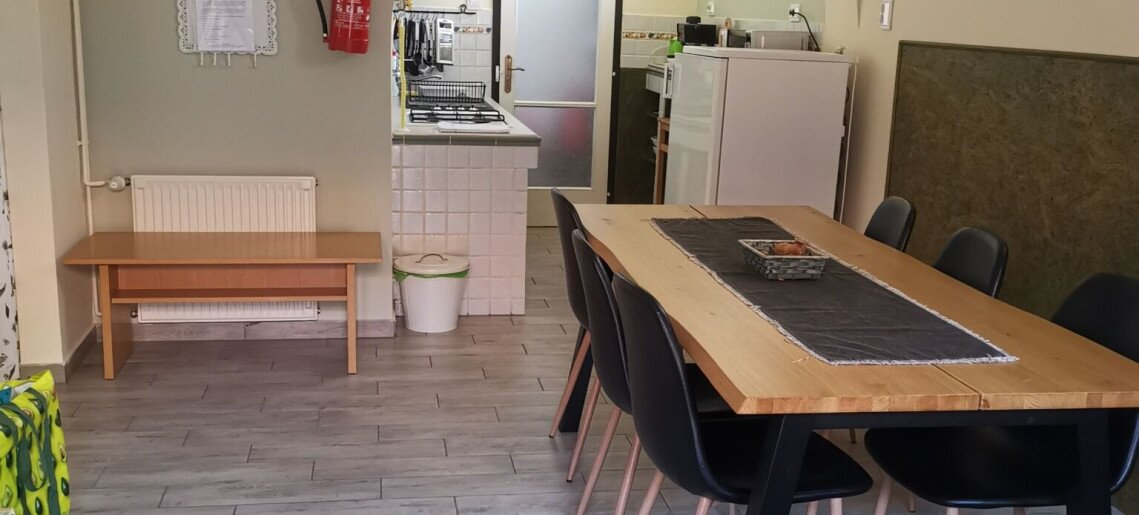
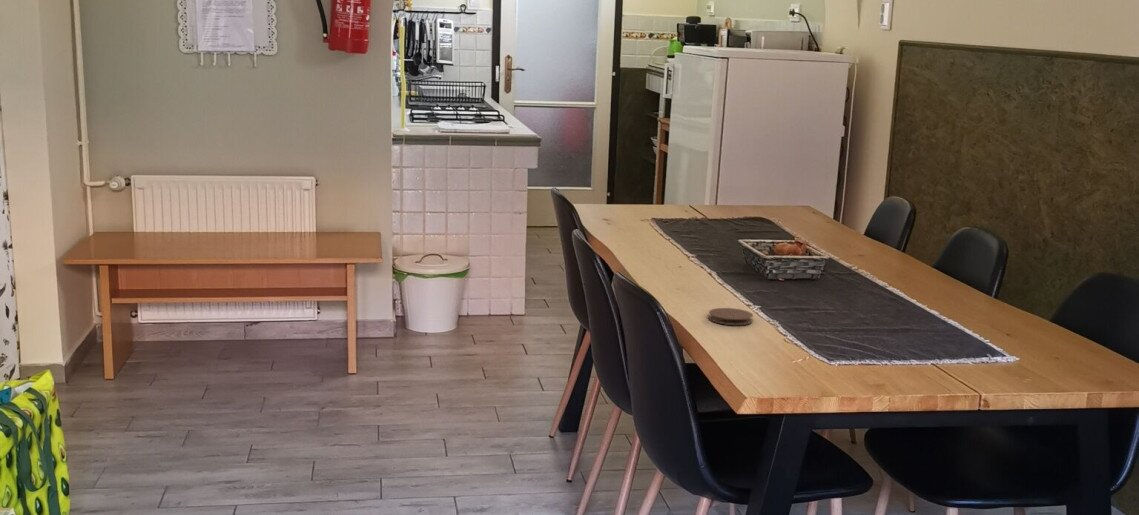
+ coaster (730, 316)
